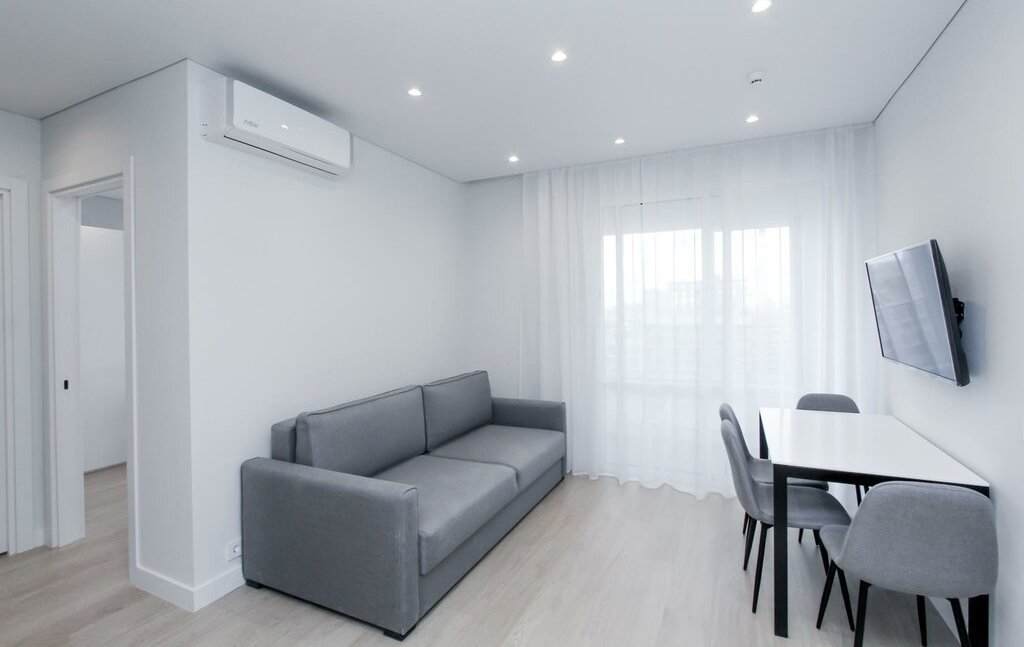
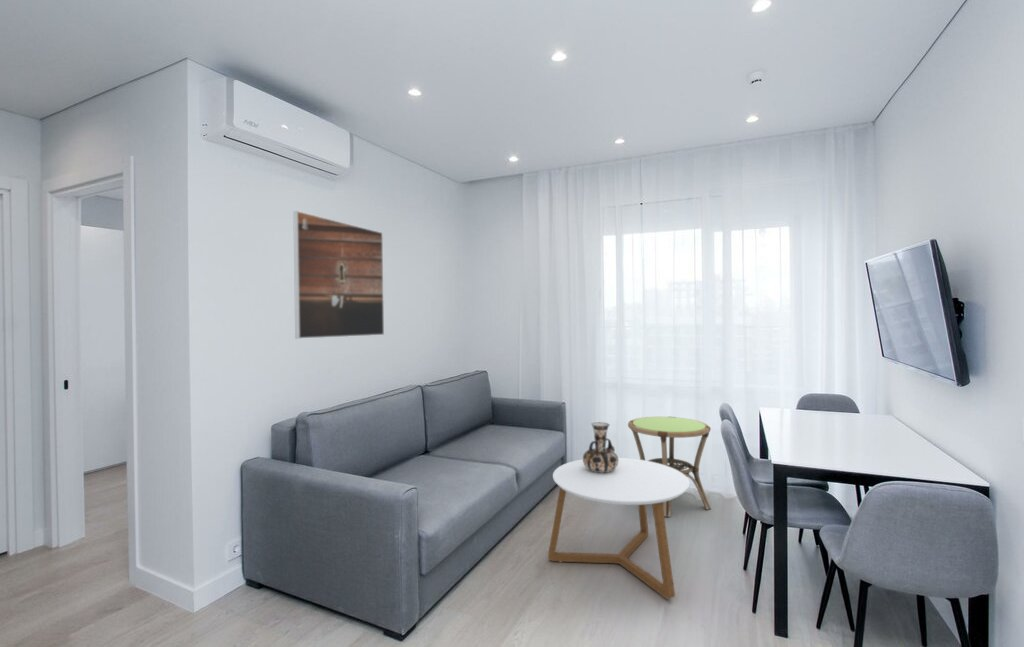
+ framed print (343, 279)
+ side table (668, 462)
+ coffee table (622, 504)
+ decorative vase (600, 446)
